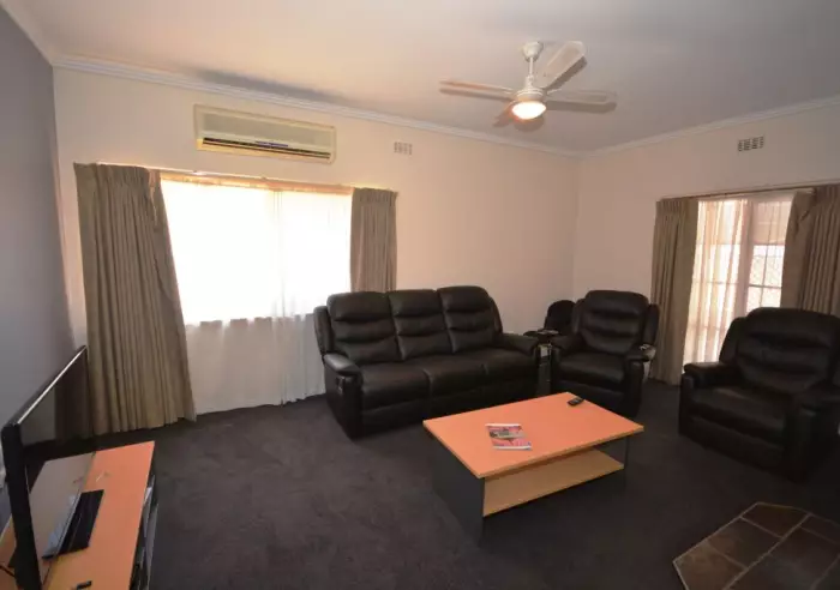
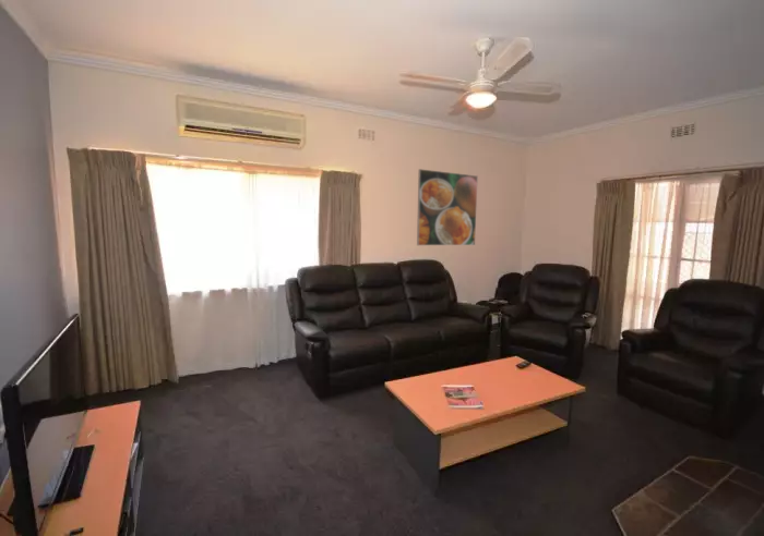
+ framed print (447, 209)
